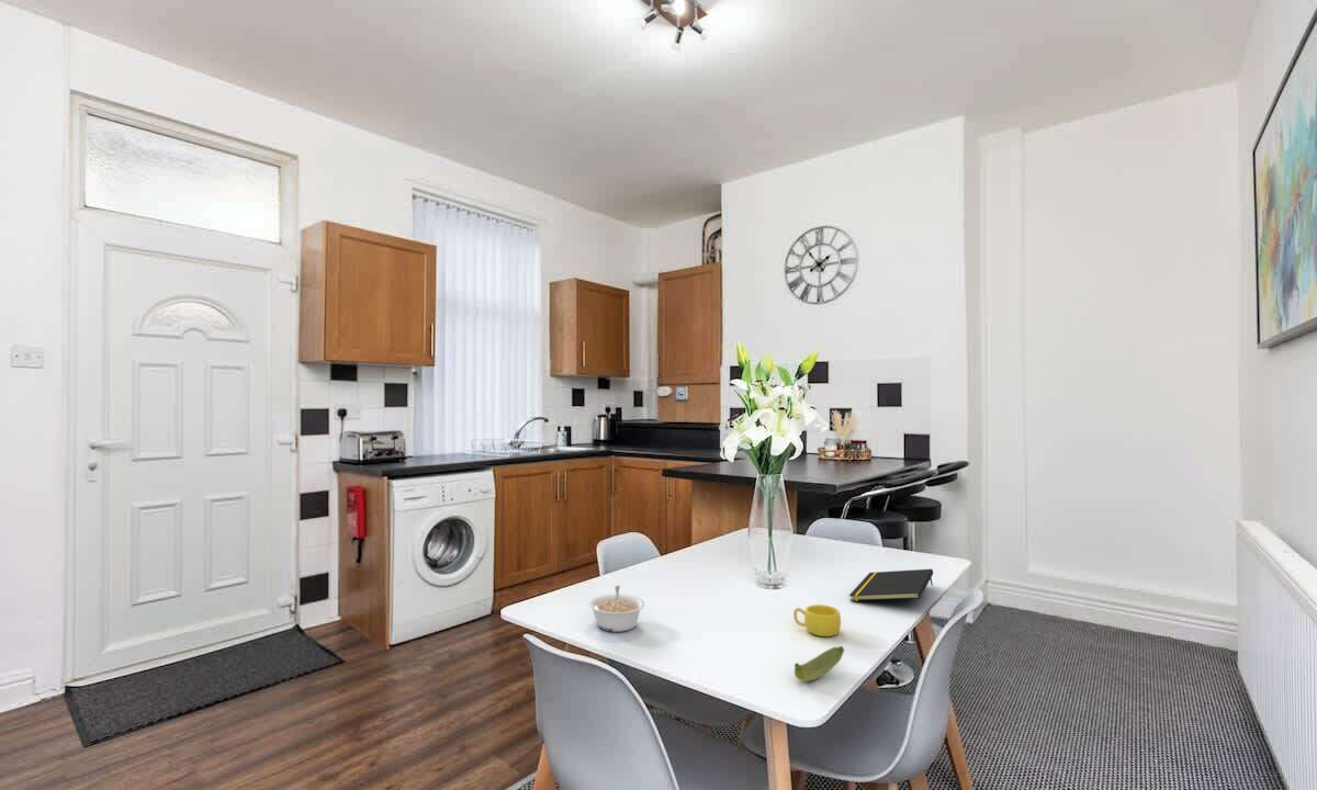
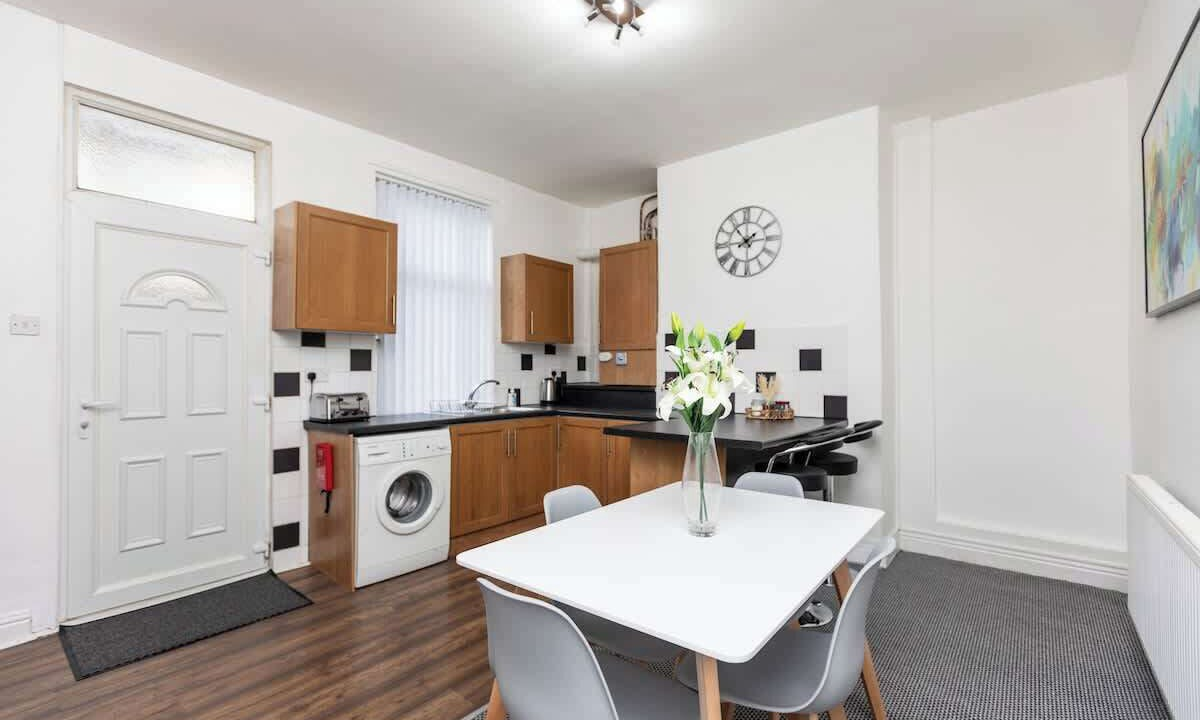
- notepad (892, 584)
- legume (615, 610)
- banana (818, 664)
- cup (817, 620)
